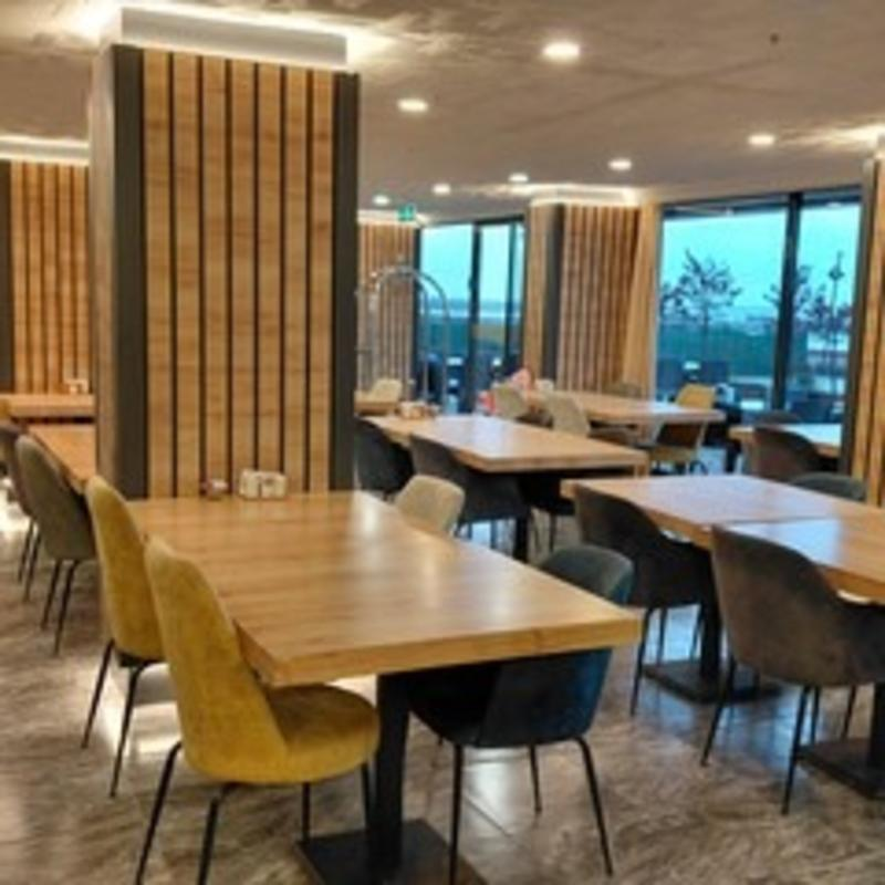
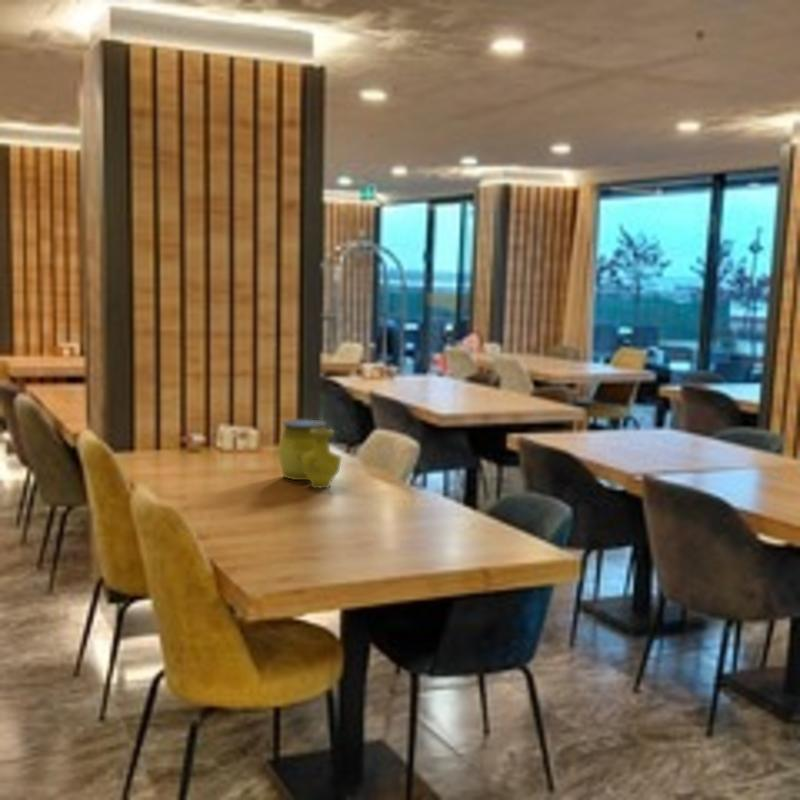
+ decorative vase (312, 453)
